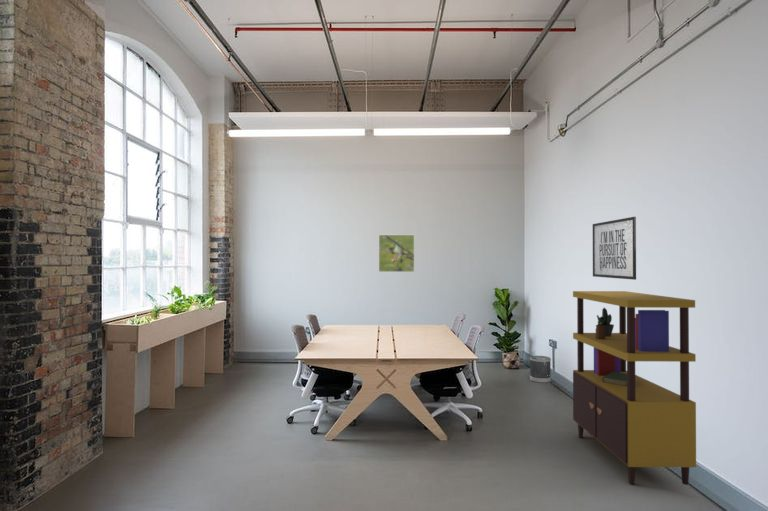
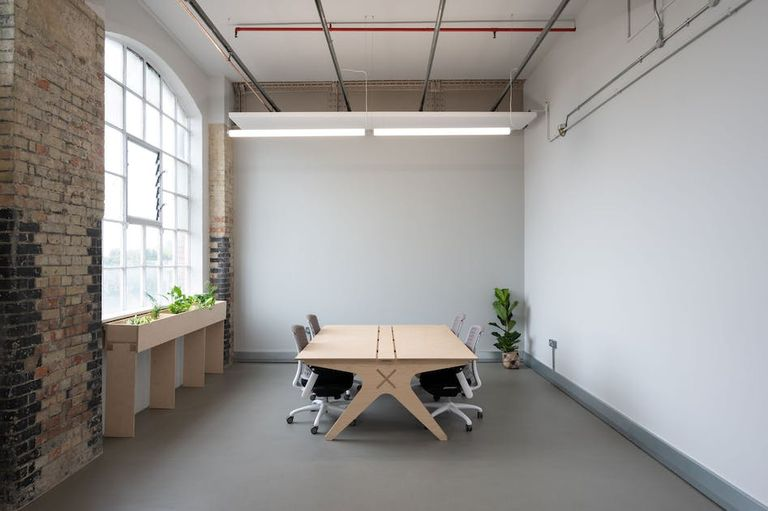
- wastebasket (540, 368)
- mirror (612, 249)
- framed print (396, 253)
- bookcase (625, 376)
